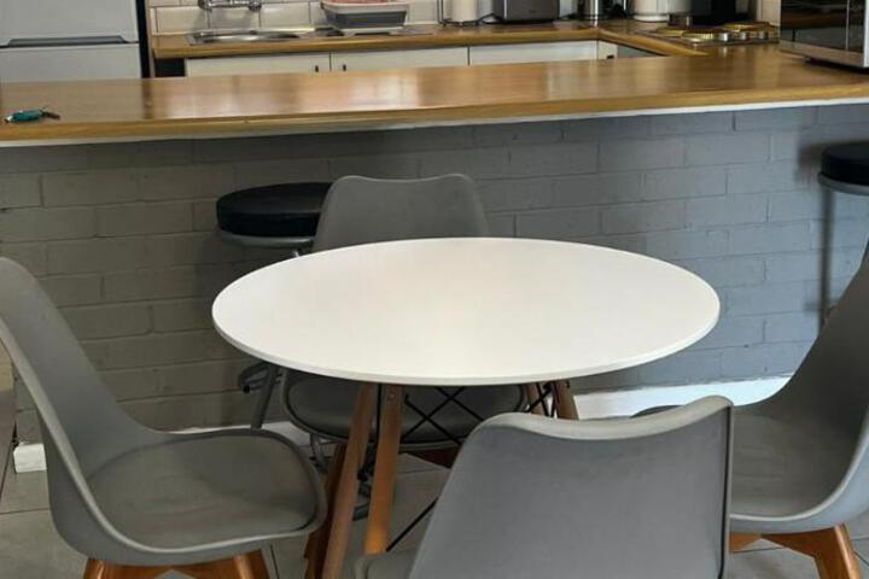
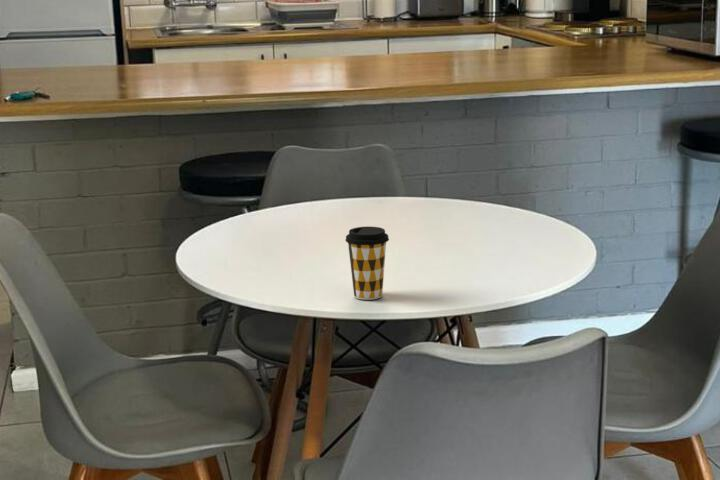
+ coffee cup (367, 263)
